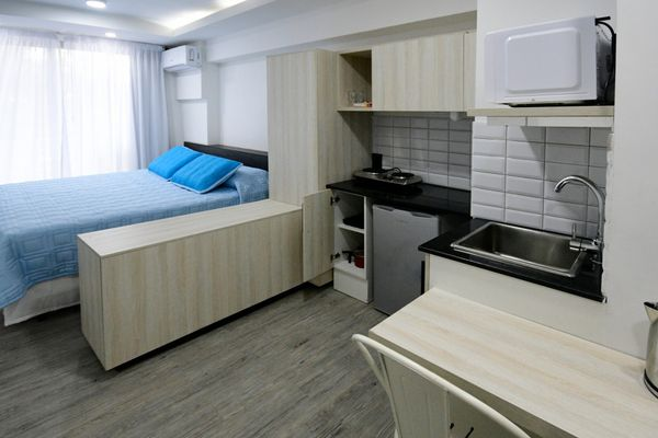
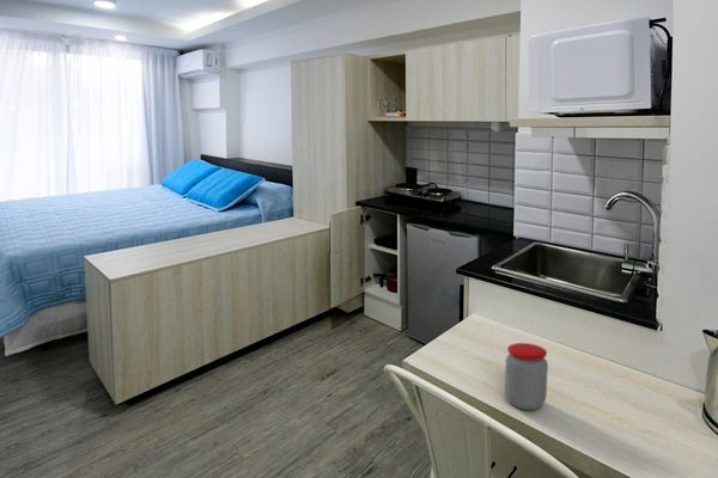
+ jar (525, 375)
